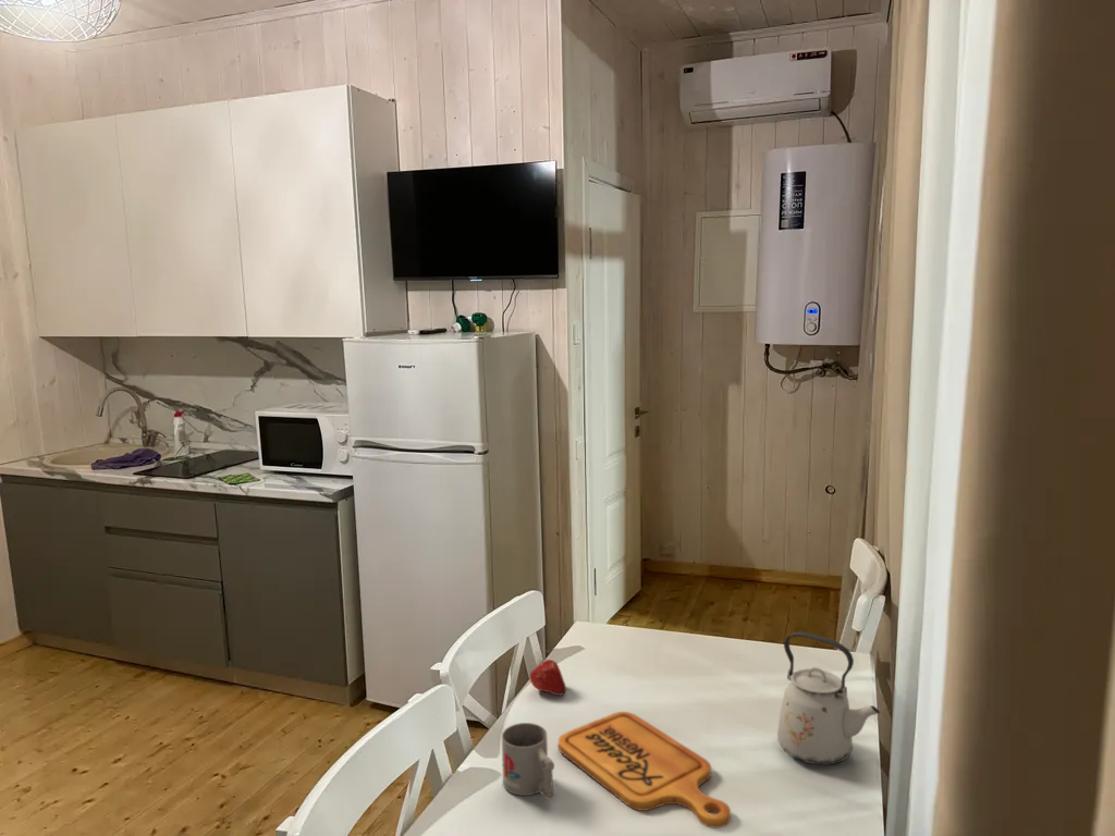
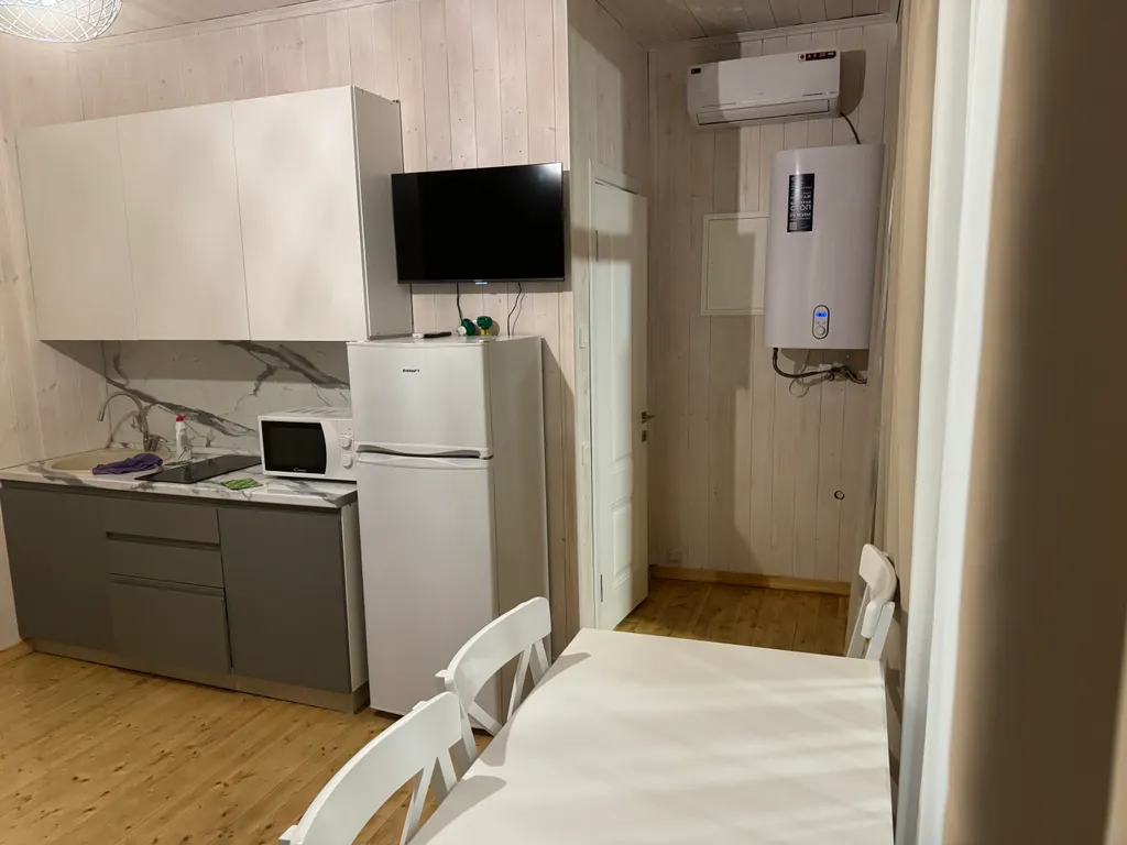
- cutting board (650, 769)
- mug (532, 763)
- fruit (547, 676)
- kettle (829, 699)
